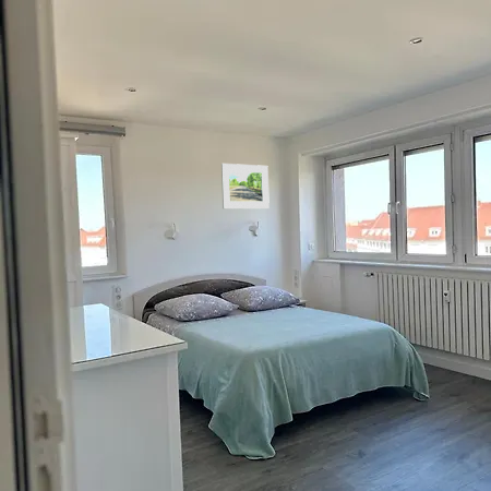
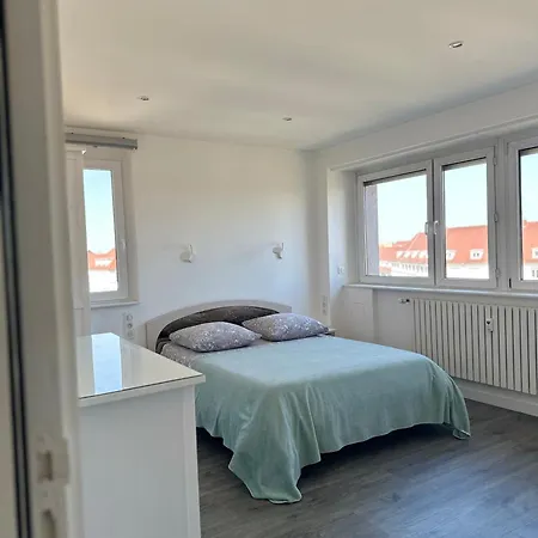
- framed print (246, 187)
